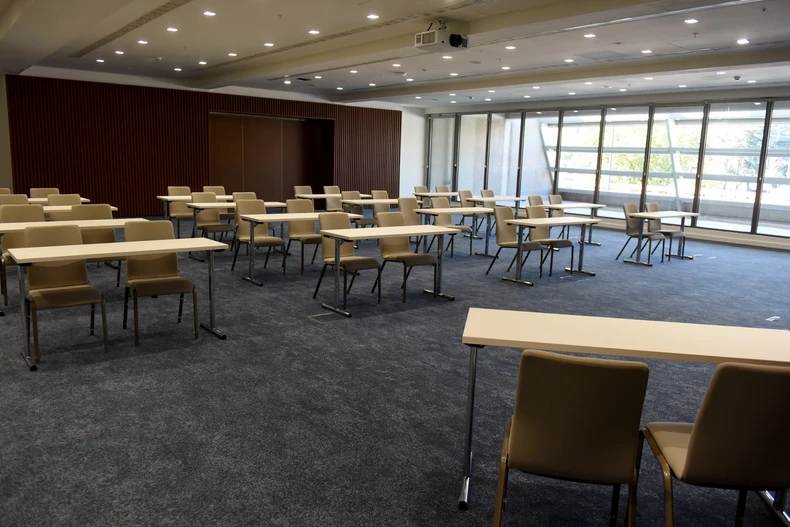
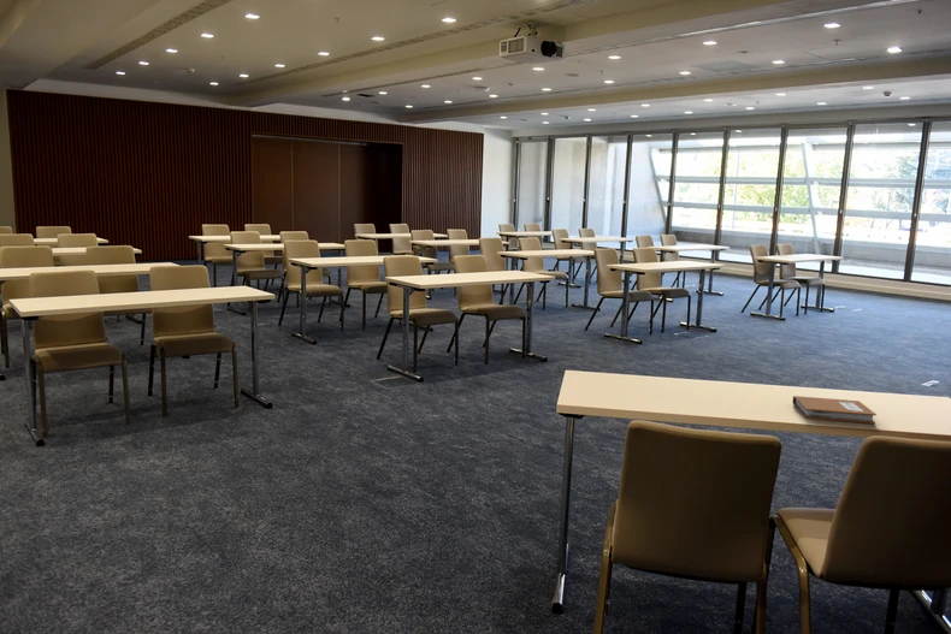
+ notebook (834, 408)
